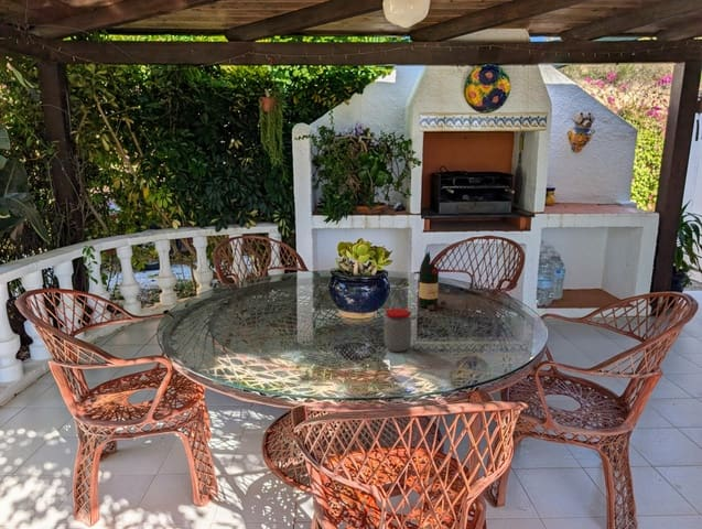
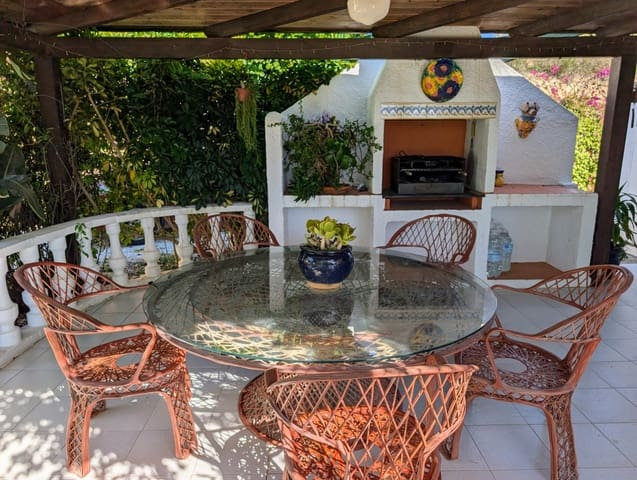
- jar (397, 330)
- bottle (432, 279)
